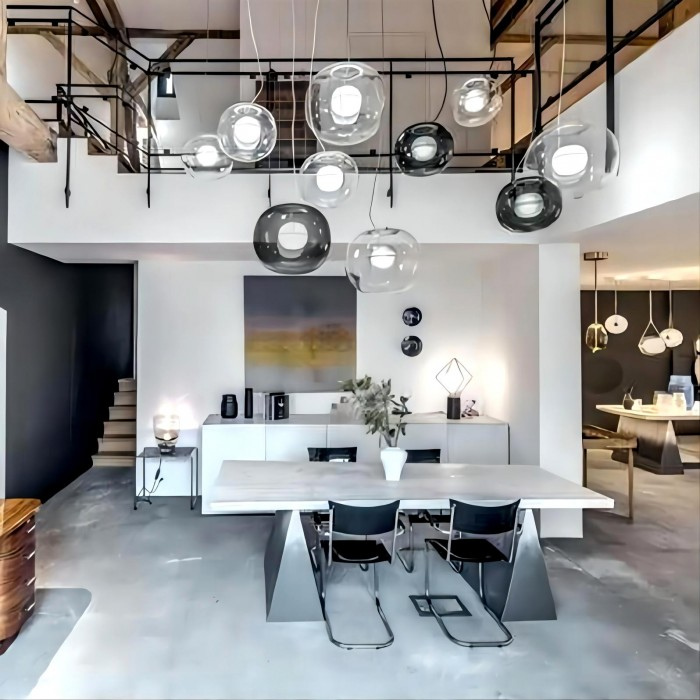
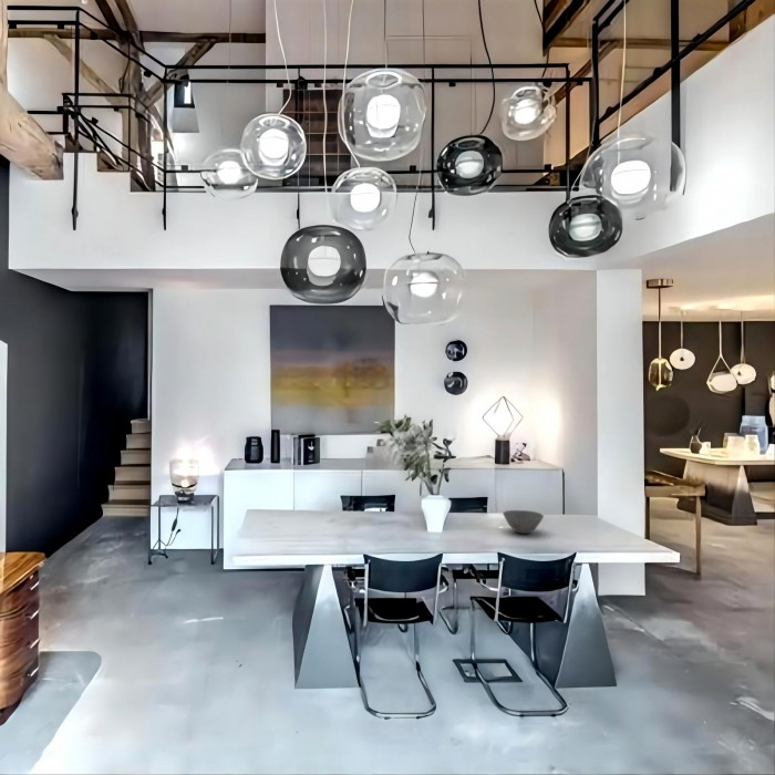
+ bowl (523, 523)
